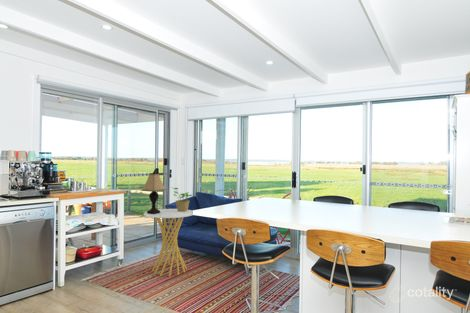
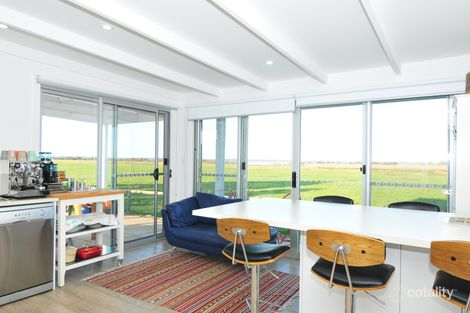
- side table (170, 241)
- lamp (153, 192)
- potted plant (182, 199)
